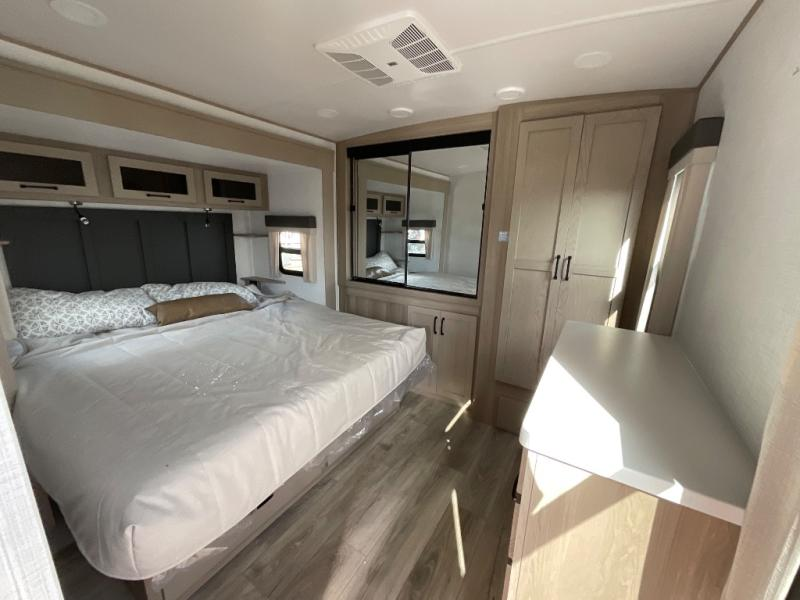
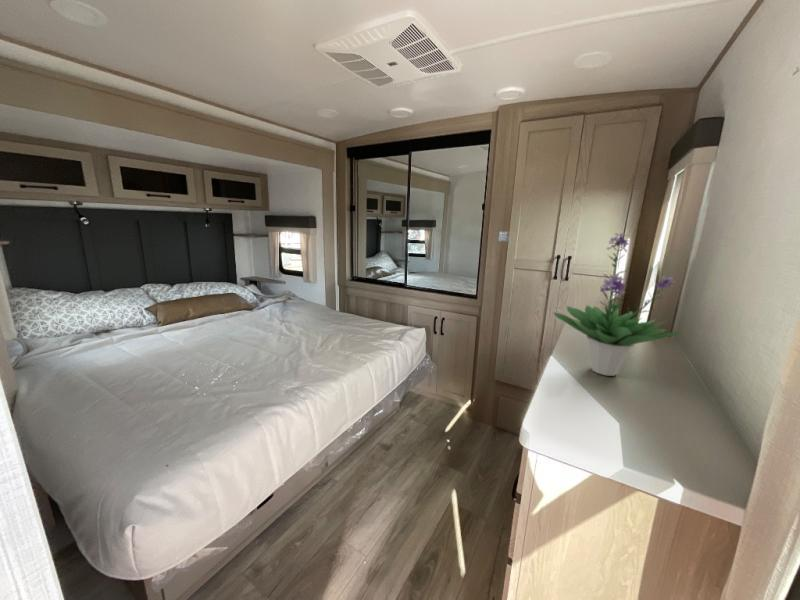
+ potted plant (613, 304)
